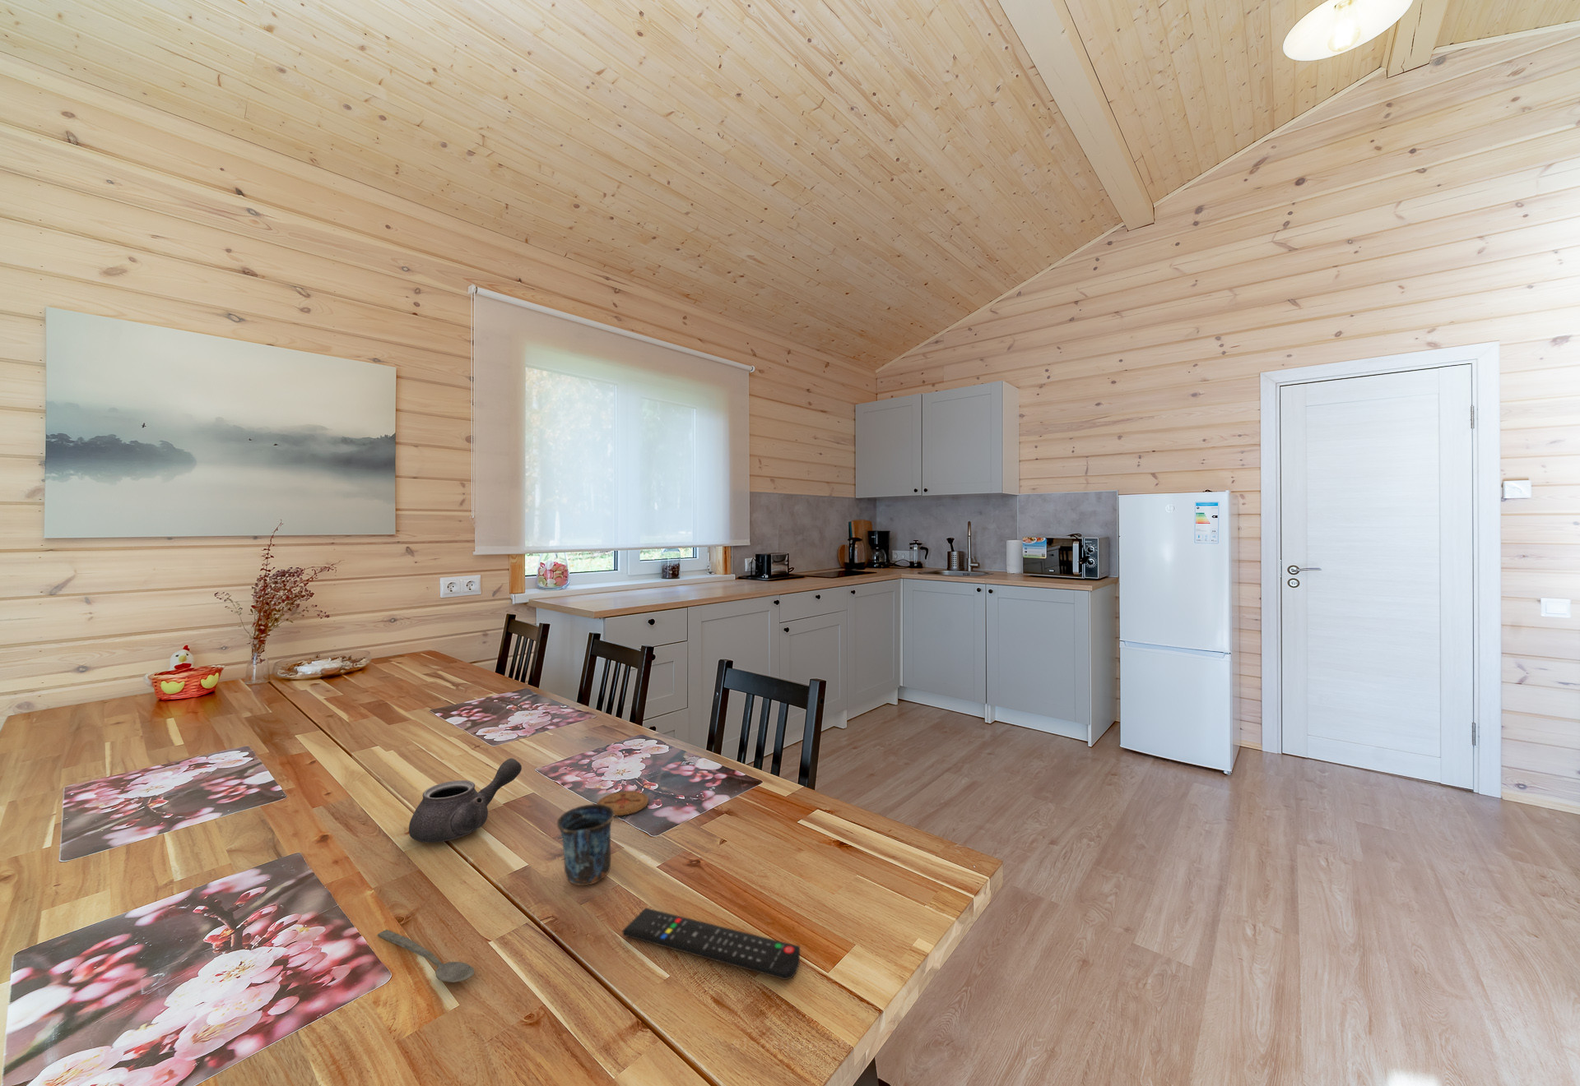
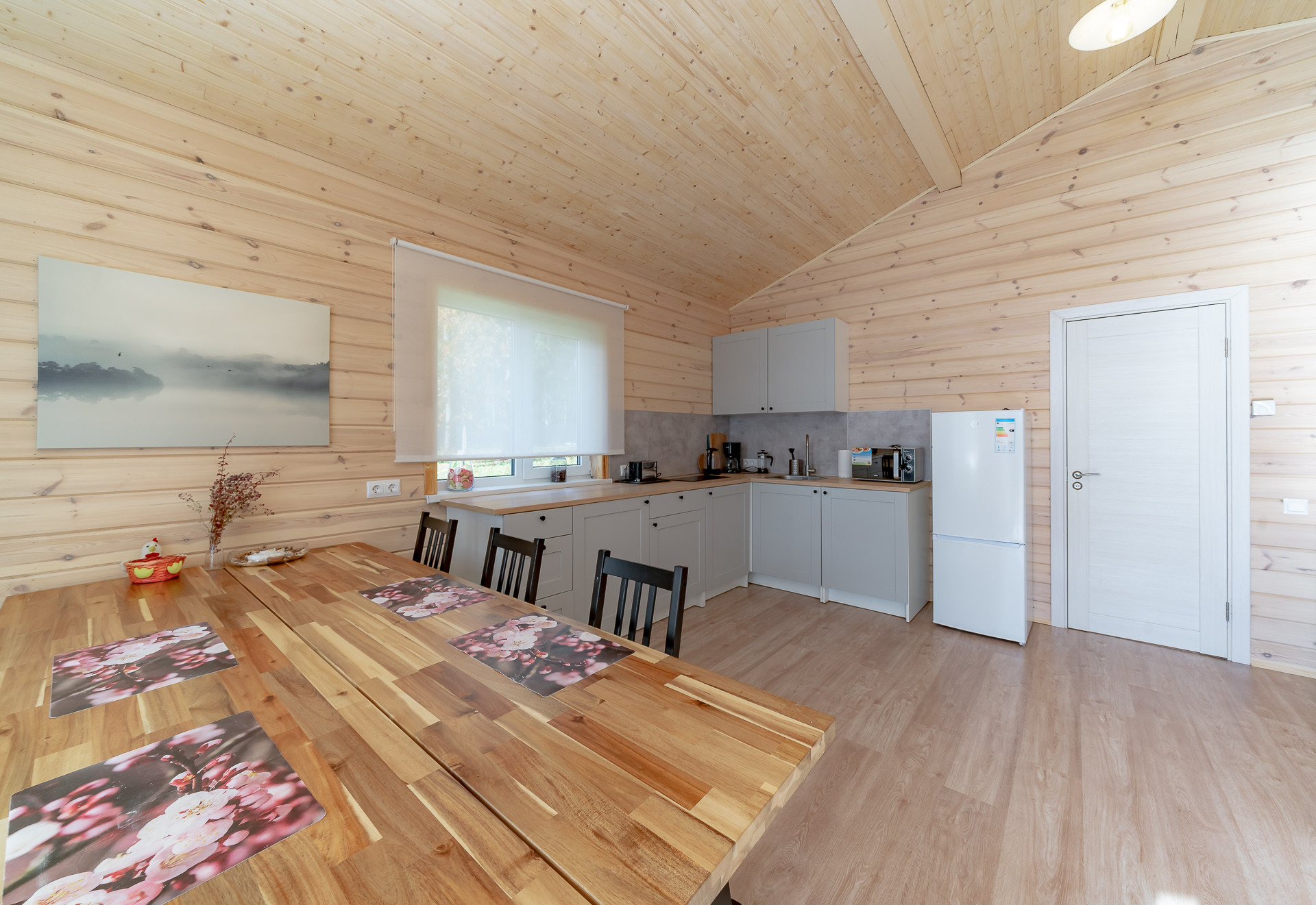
- mug (581, 851)
- spoon (423, 953)
- teapot (472, 798)
- remote control (711, 943)
- coaster (622, 803)
